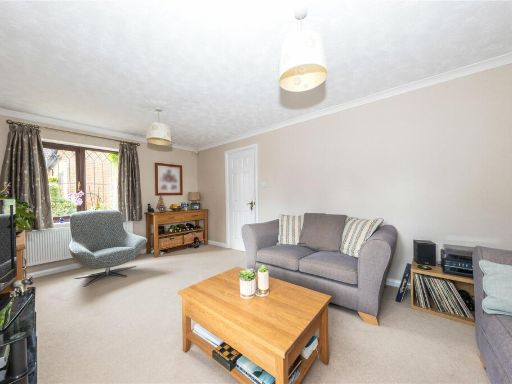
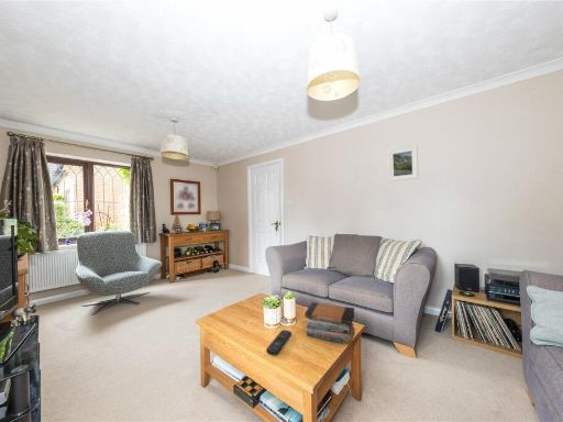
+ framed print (402, 164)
+ book stack (330, 322)
+ remote control (279, 341)
